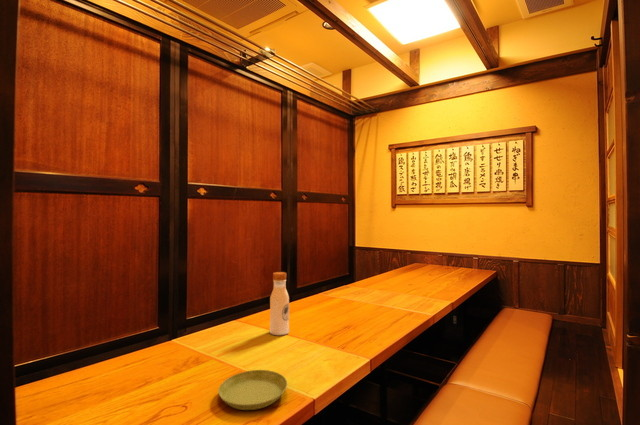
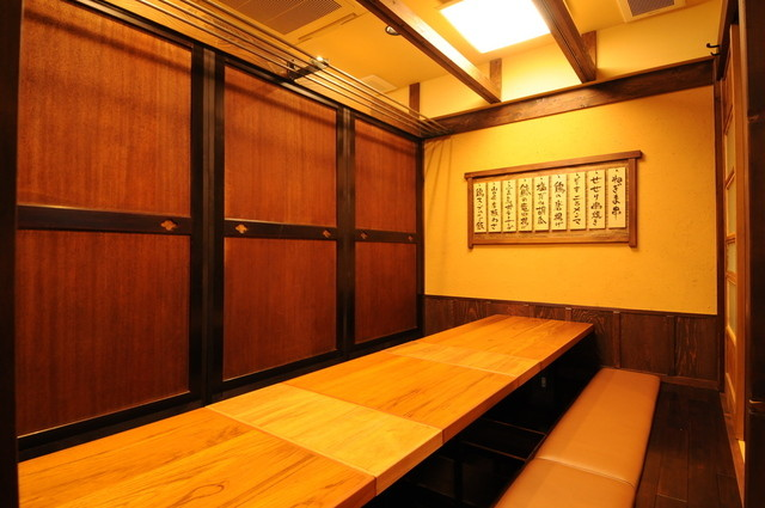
- beverage bottle (279, 302)
- saucer (253, 390)
